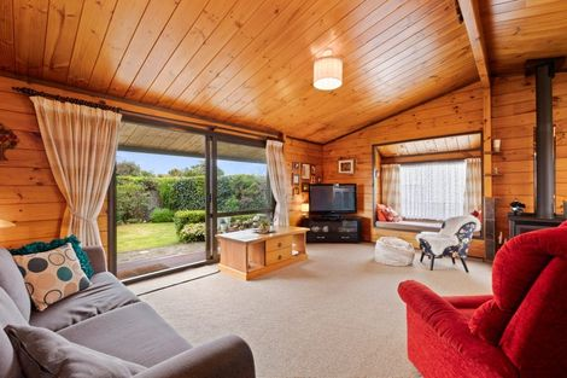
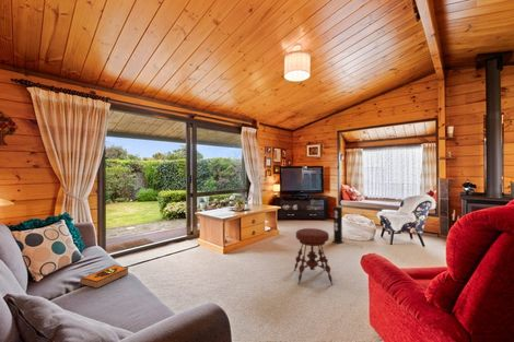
+ hardback book (105, 275)
+ speaker (341, 225)
+ stool (312, 253)
